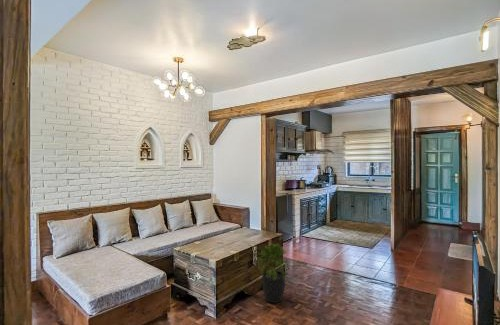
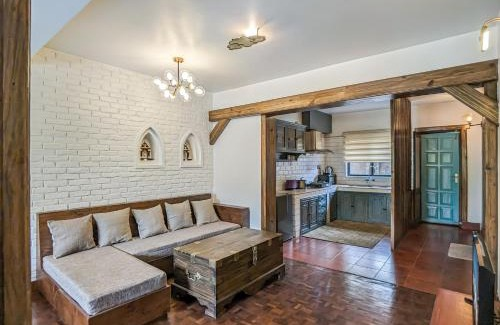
- potted plant (271, 270)
